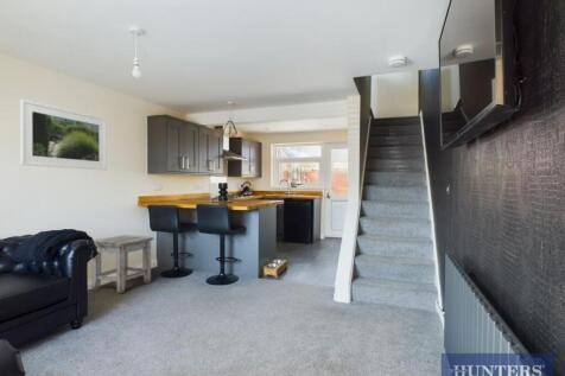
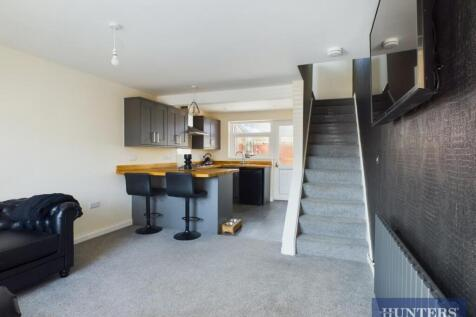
- stool (122, 262)
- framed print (68, 139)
